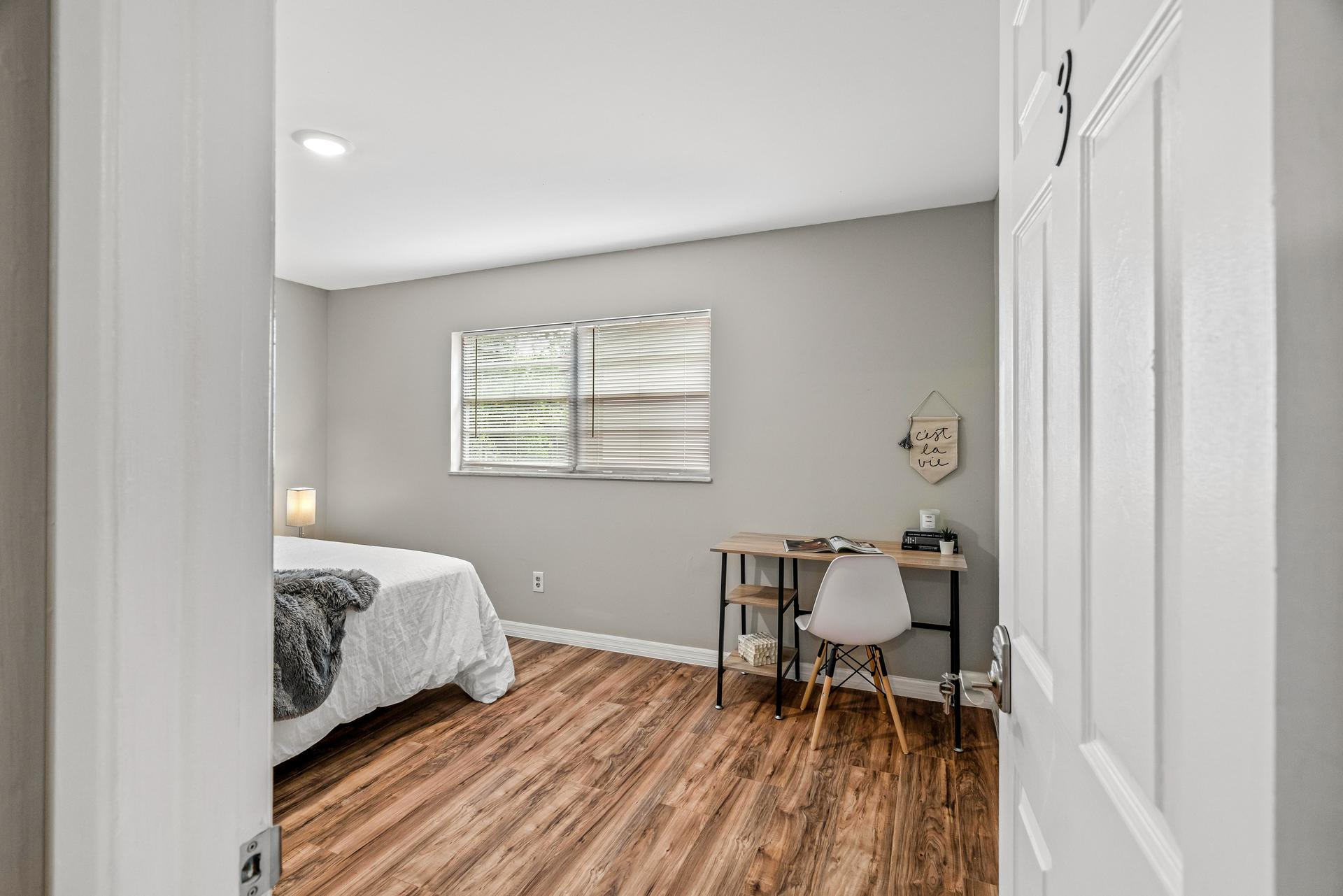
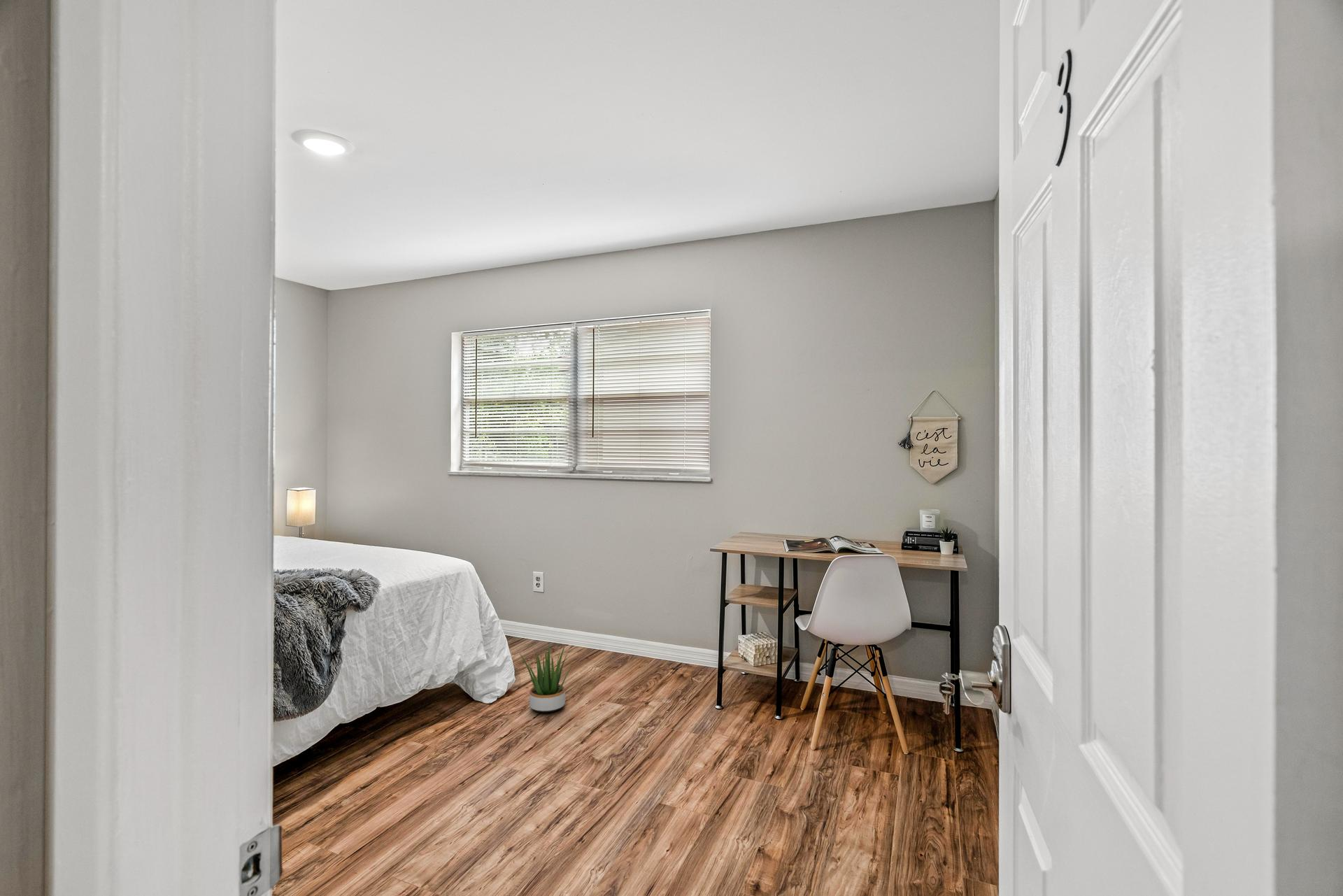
+ potted plant (547, 678)
